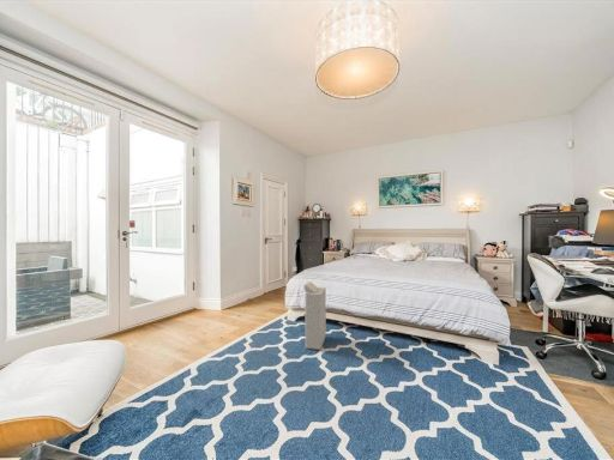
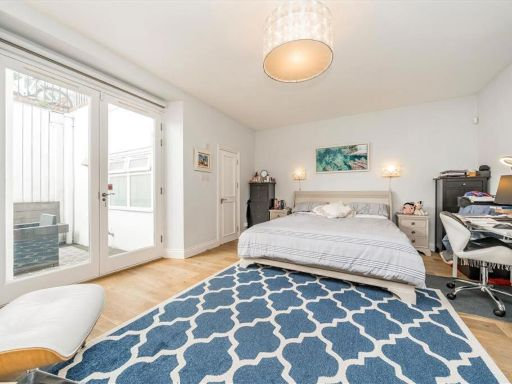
- air purifier (314, 313)
